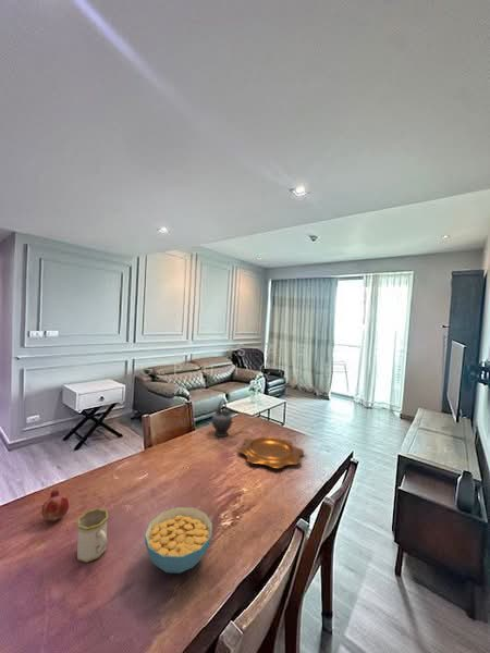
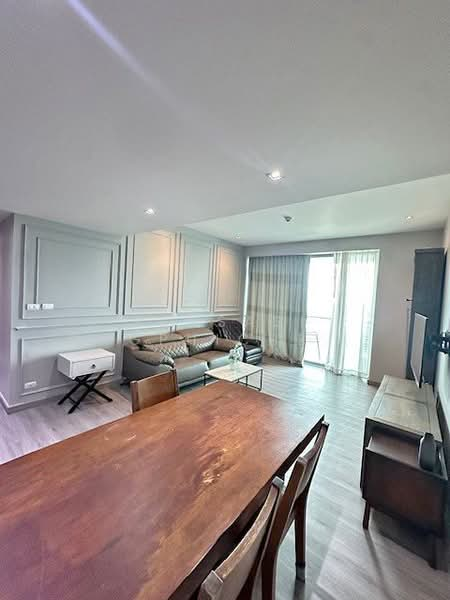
- teapot (223, 416)
- fruit (54, 505)
- mug (95, 537)
- decorative bowl (270, 449)
- cereal bowl (179, 544)
